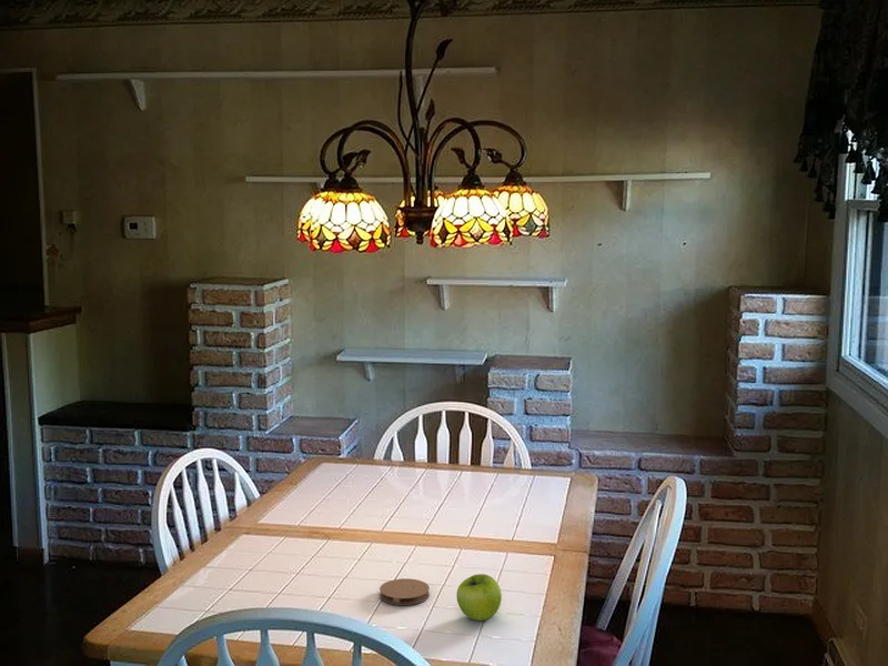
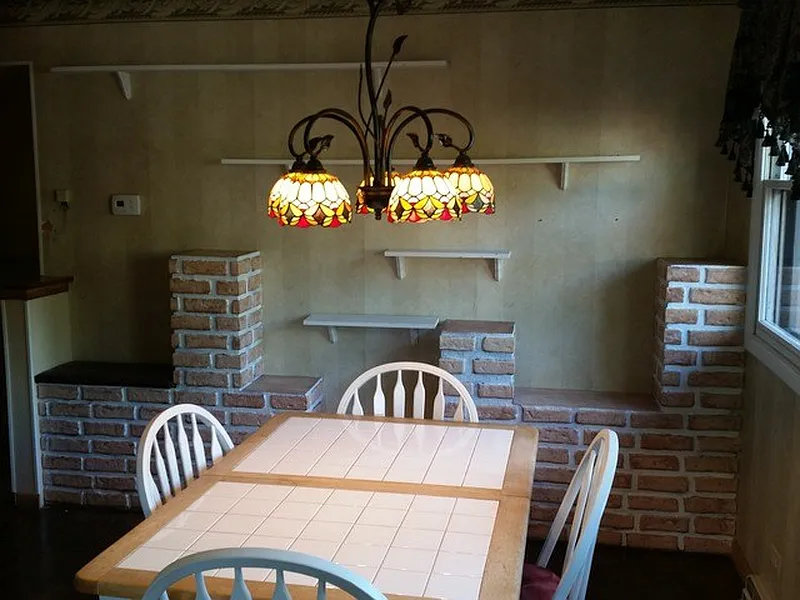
- fruit (478, 596)
- coaster (404, 591)
